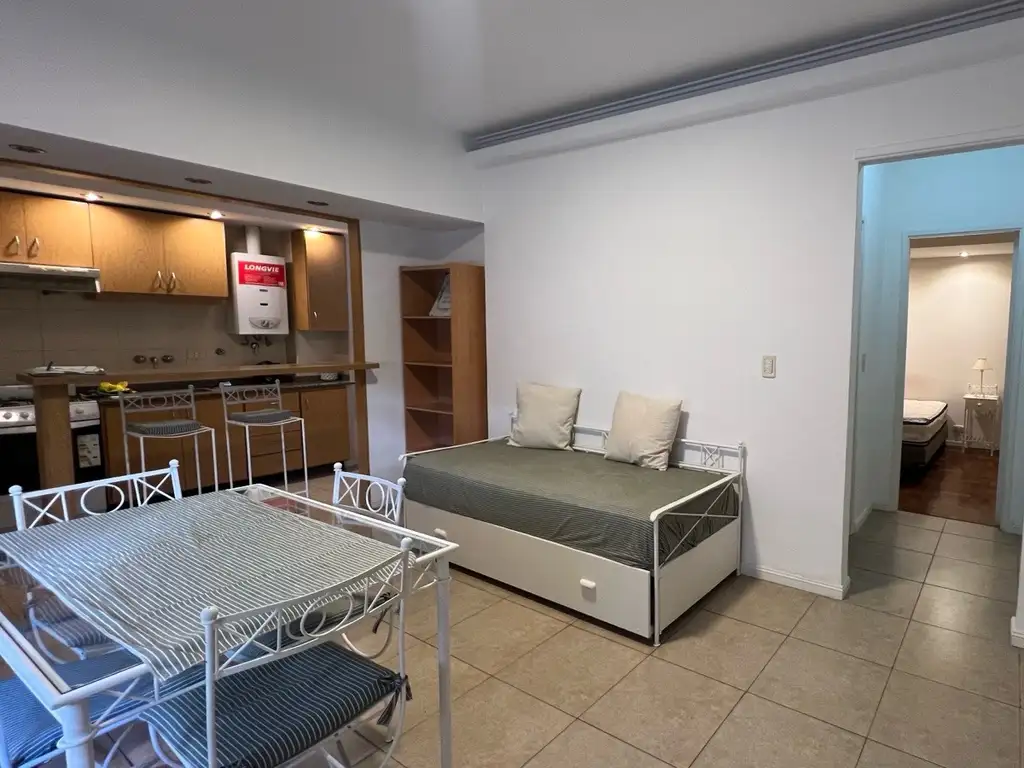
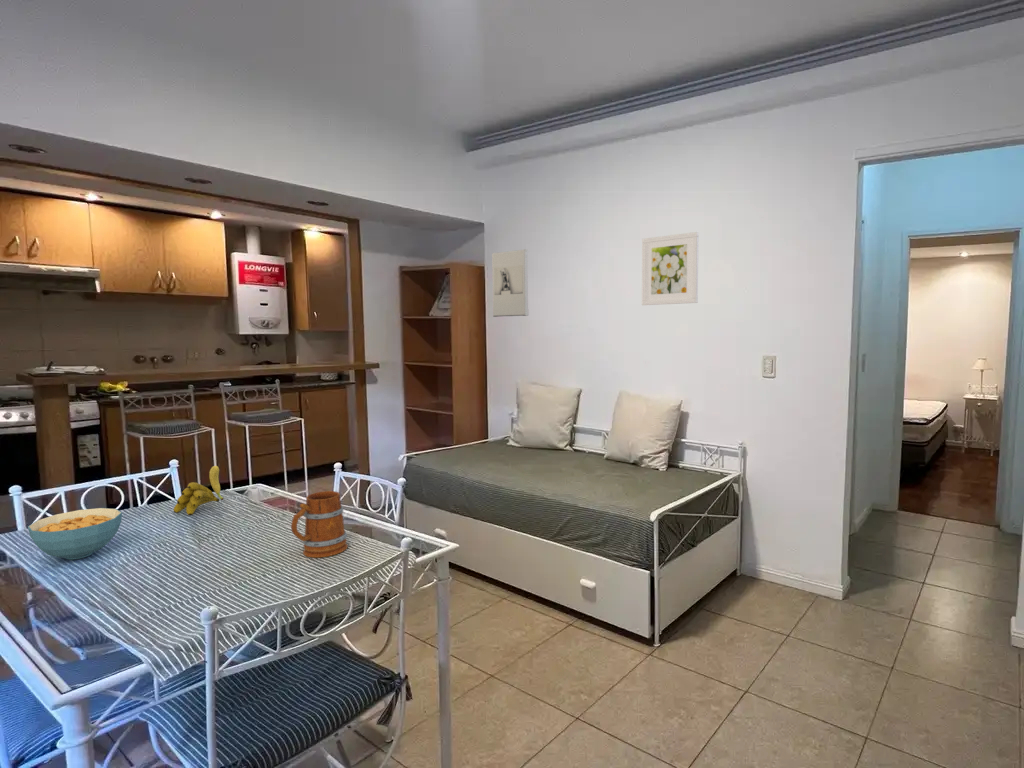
+ mug (318, 524)
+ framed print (669, 270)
+ wall sculpture (510, 283)
+ cereal bowl (77, 537)
+ banana (202, 488)
